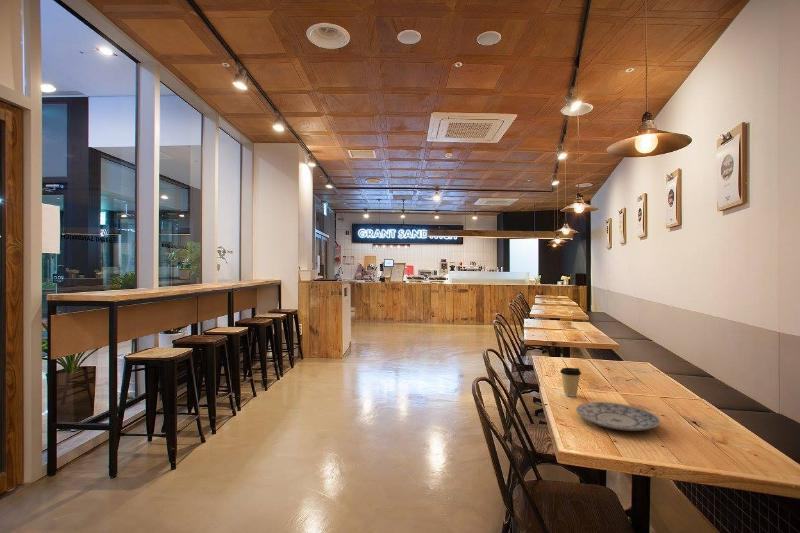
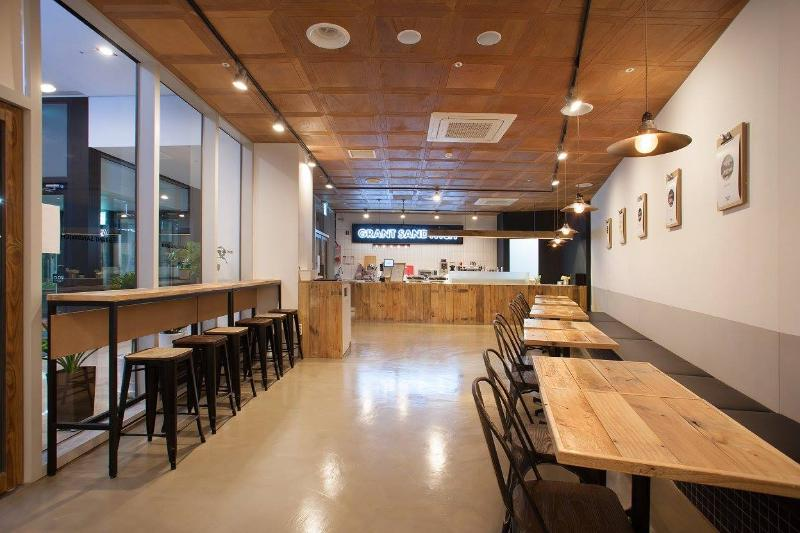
- plate (616, 418)
- coffee cup (570, 381)
